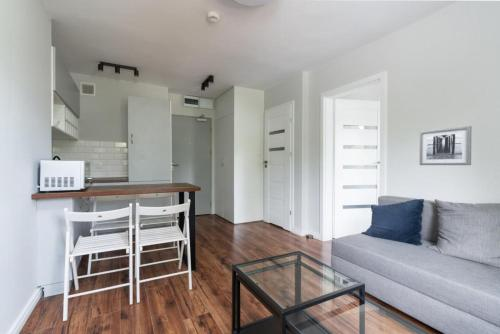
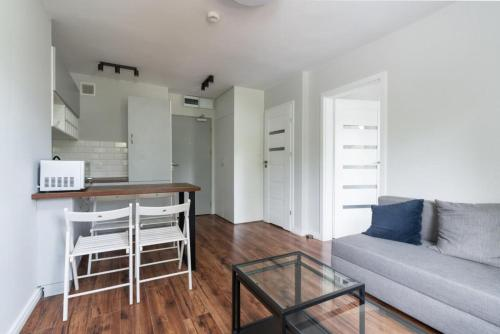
- wall art (443, 147)
